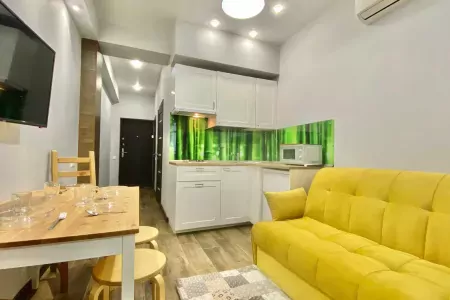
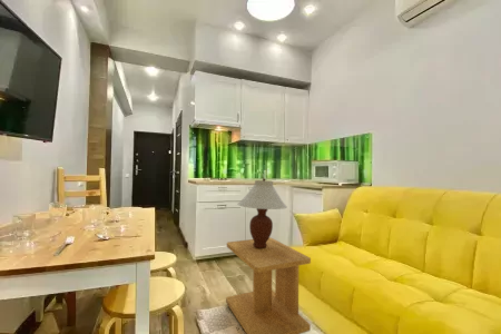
+ side table (264, 283)
+ table lamp (259, 212)
